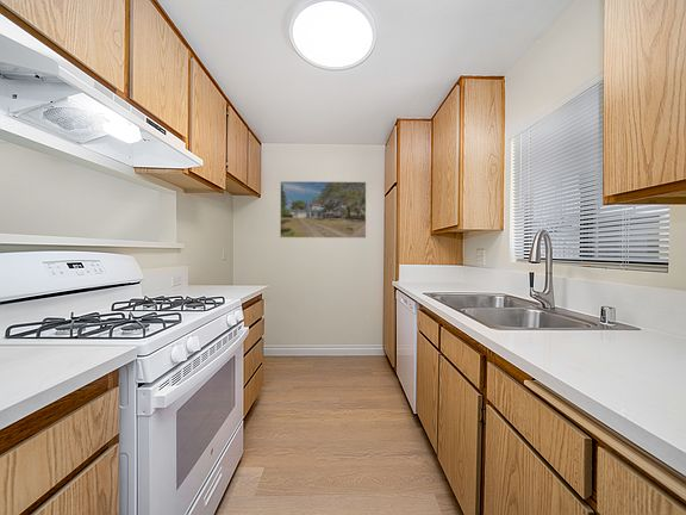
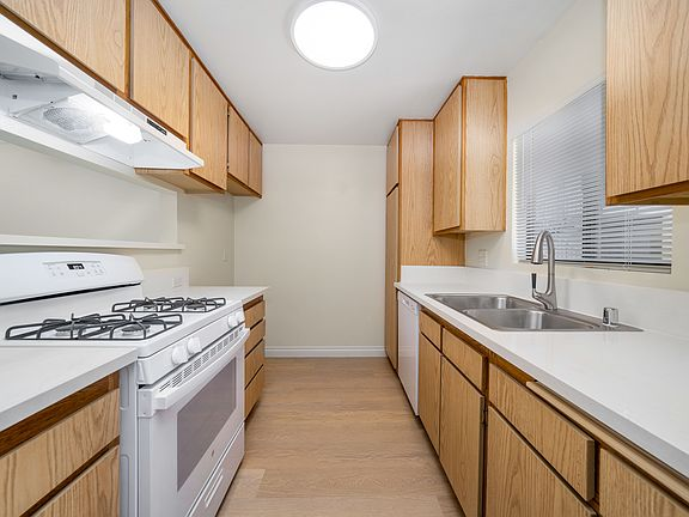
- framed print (323, 210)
